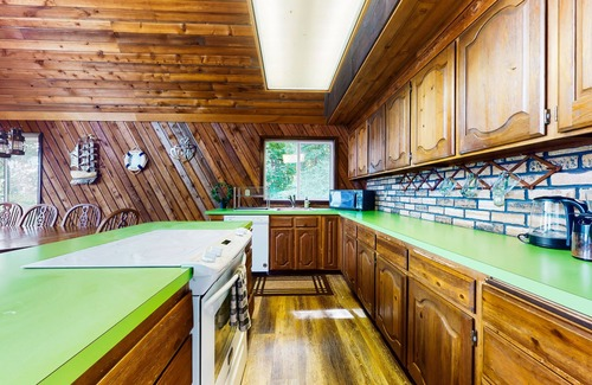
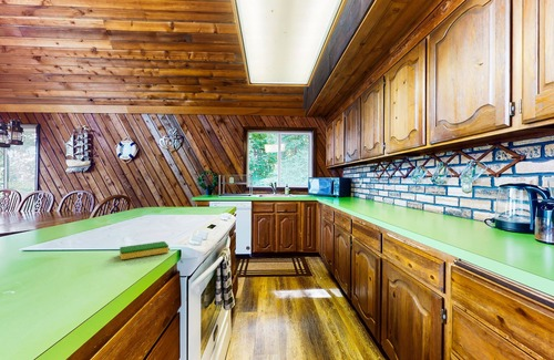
+ dish sponge (144, 249)
